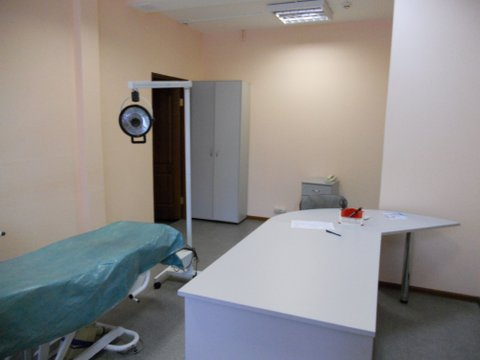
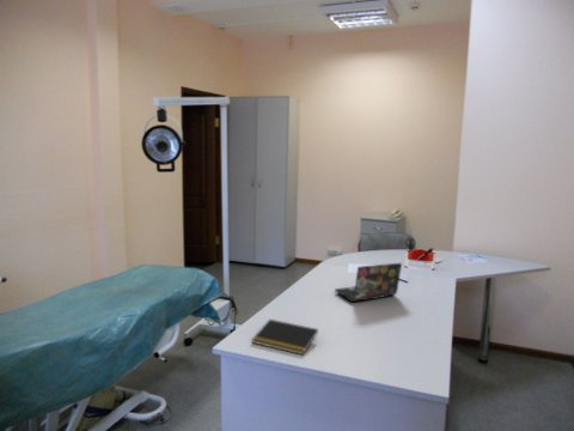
+ notepad (285, 335)
+ laptop (367, 277)
